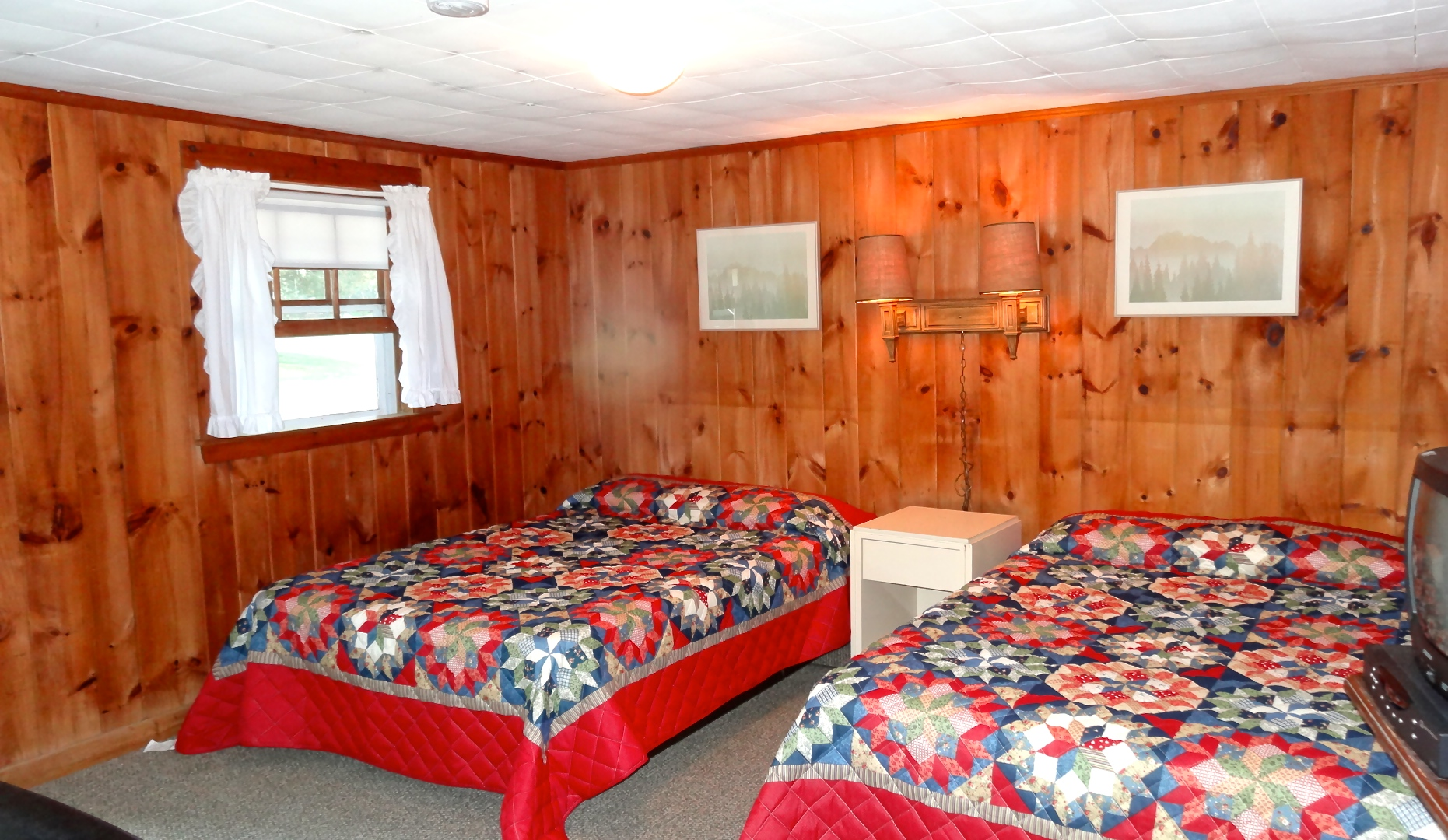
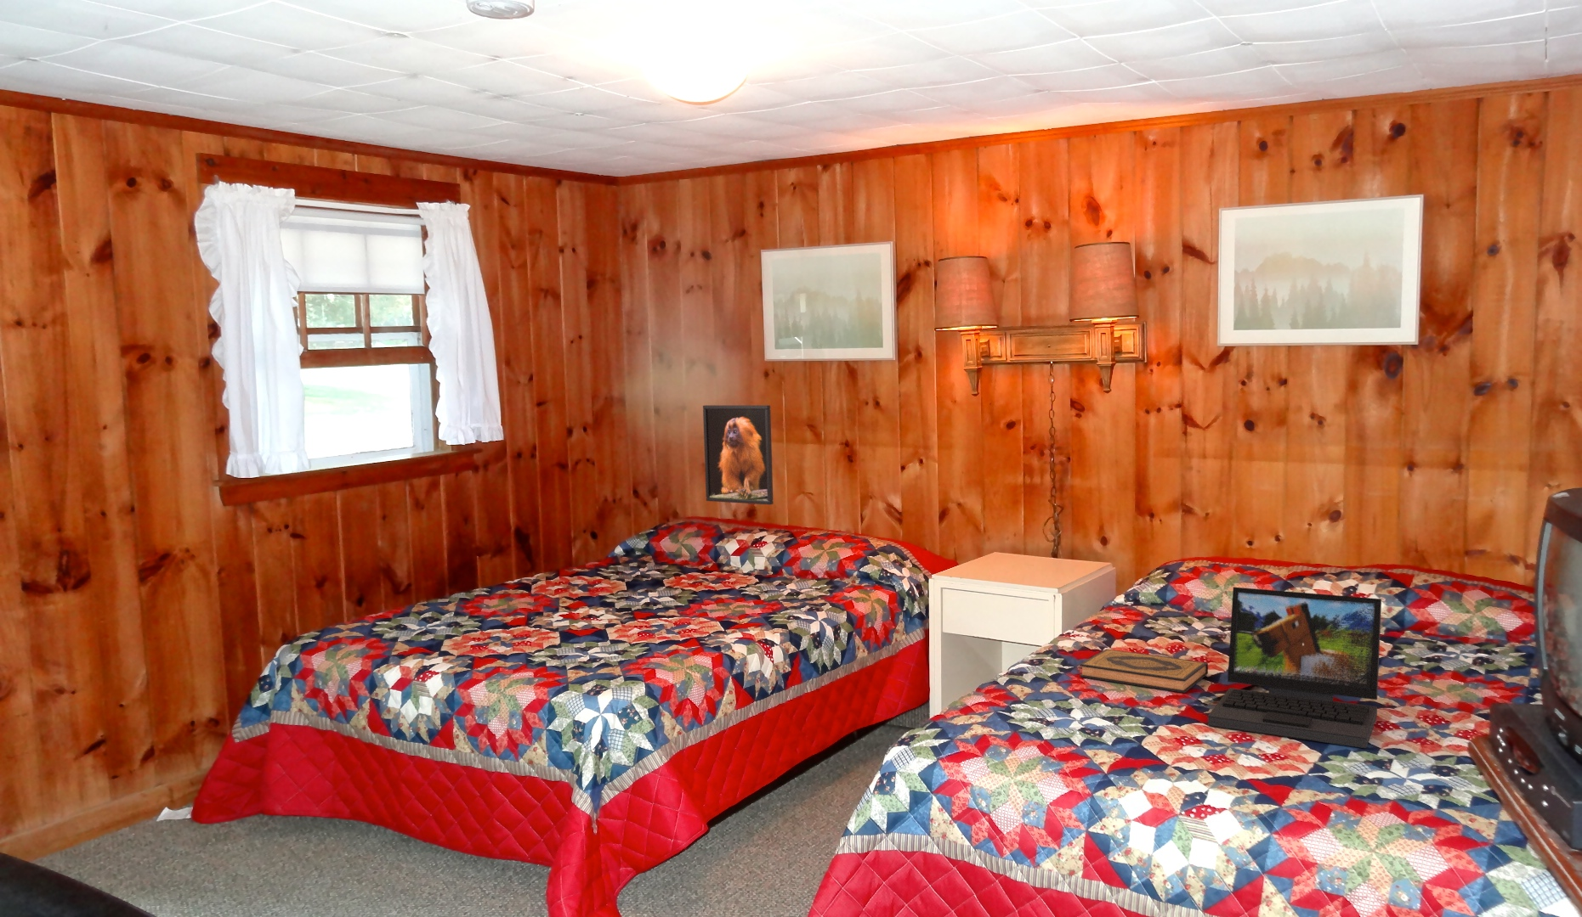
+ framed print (737, 453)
+ laptop (1296, 659)
+ hardback book (1144, 669)
